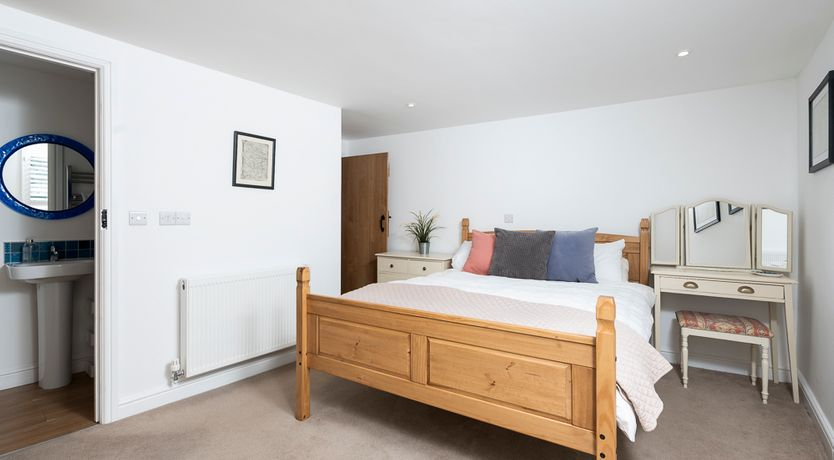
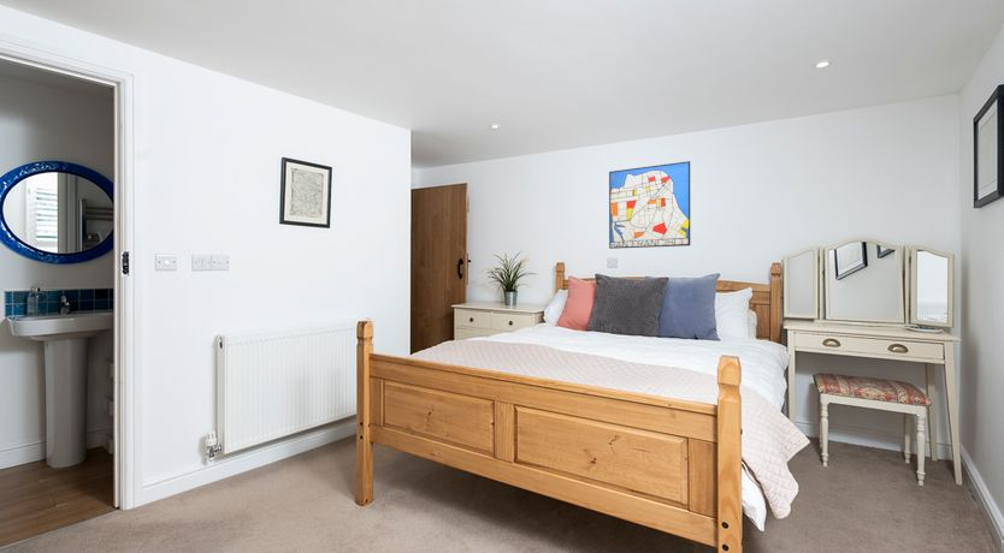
+ wall art (648, 207)
